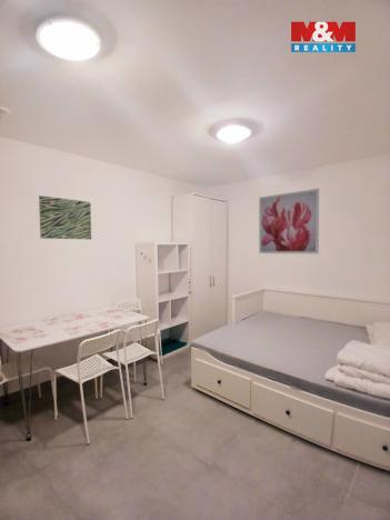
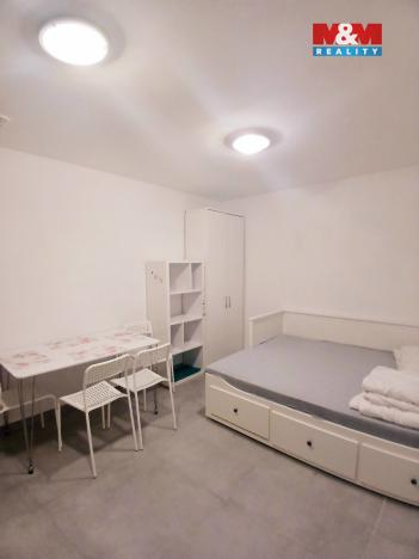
- wall art (67, 219)
- wall art (287, 223)
